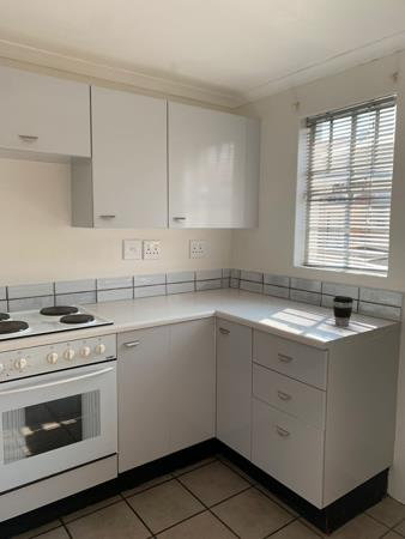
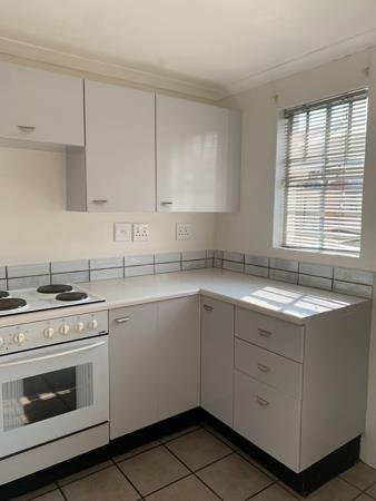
- coffee cup (341, 310)
